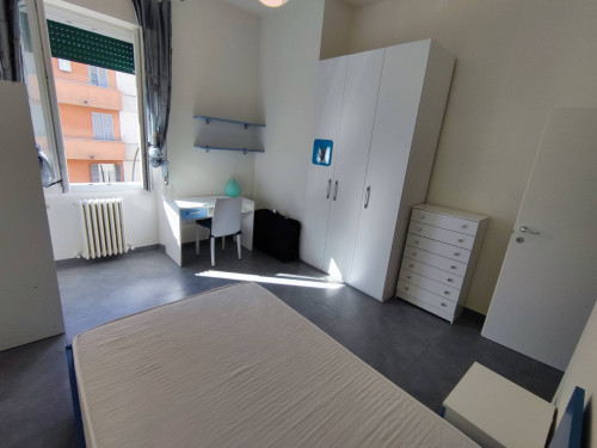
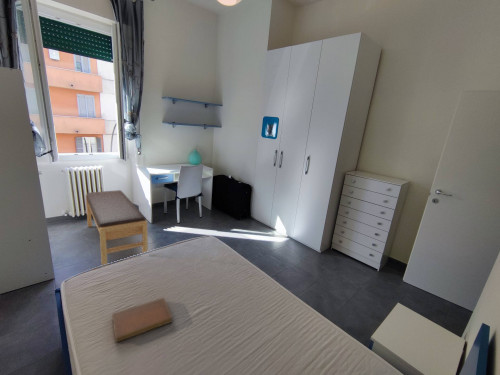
+ bench (113, 223)
+ notebook (142, 317)
